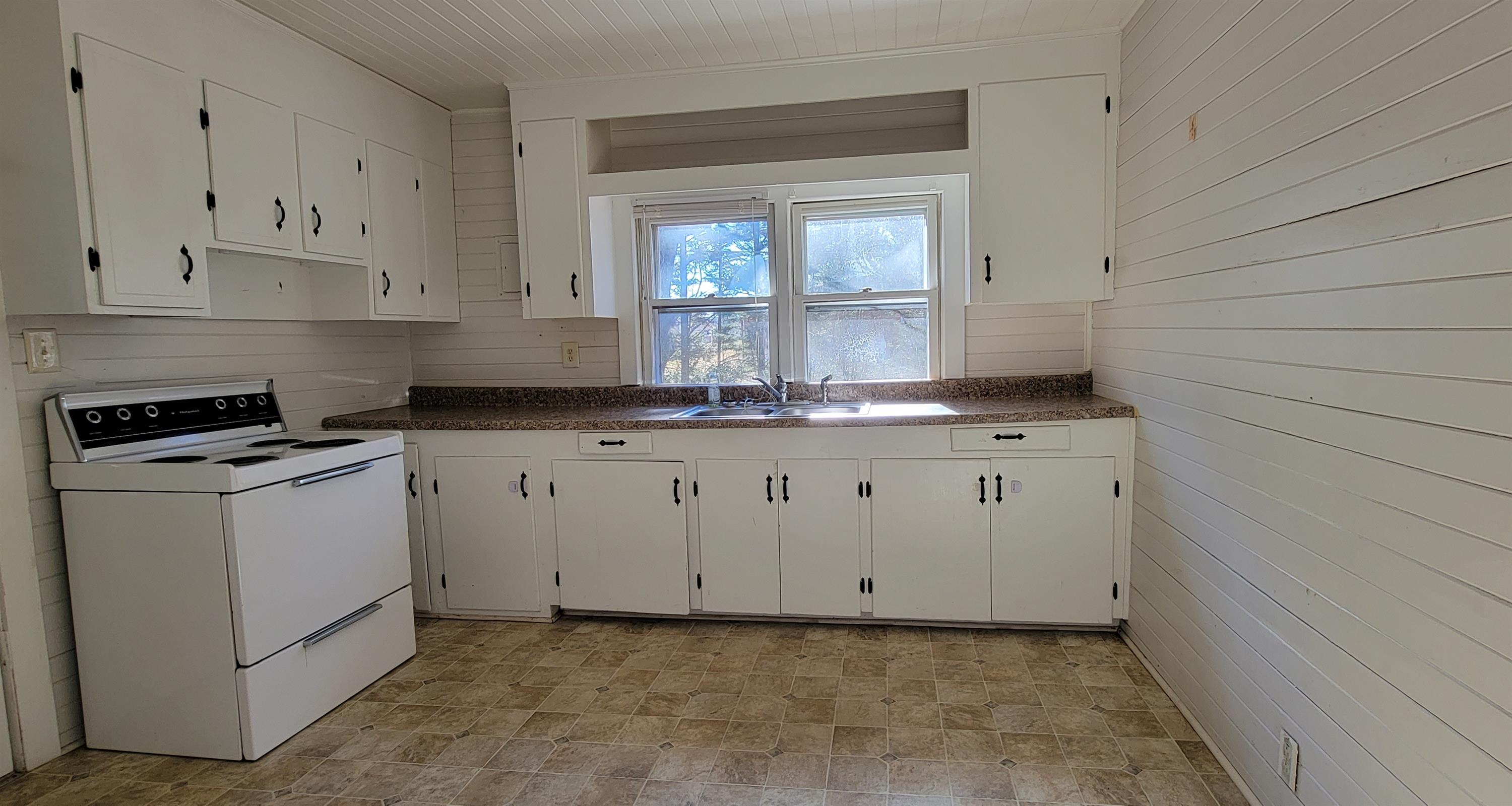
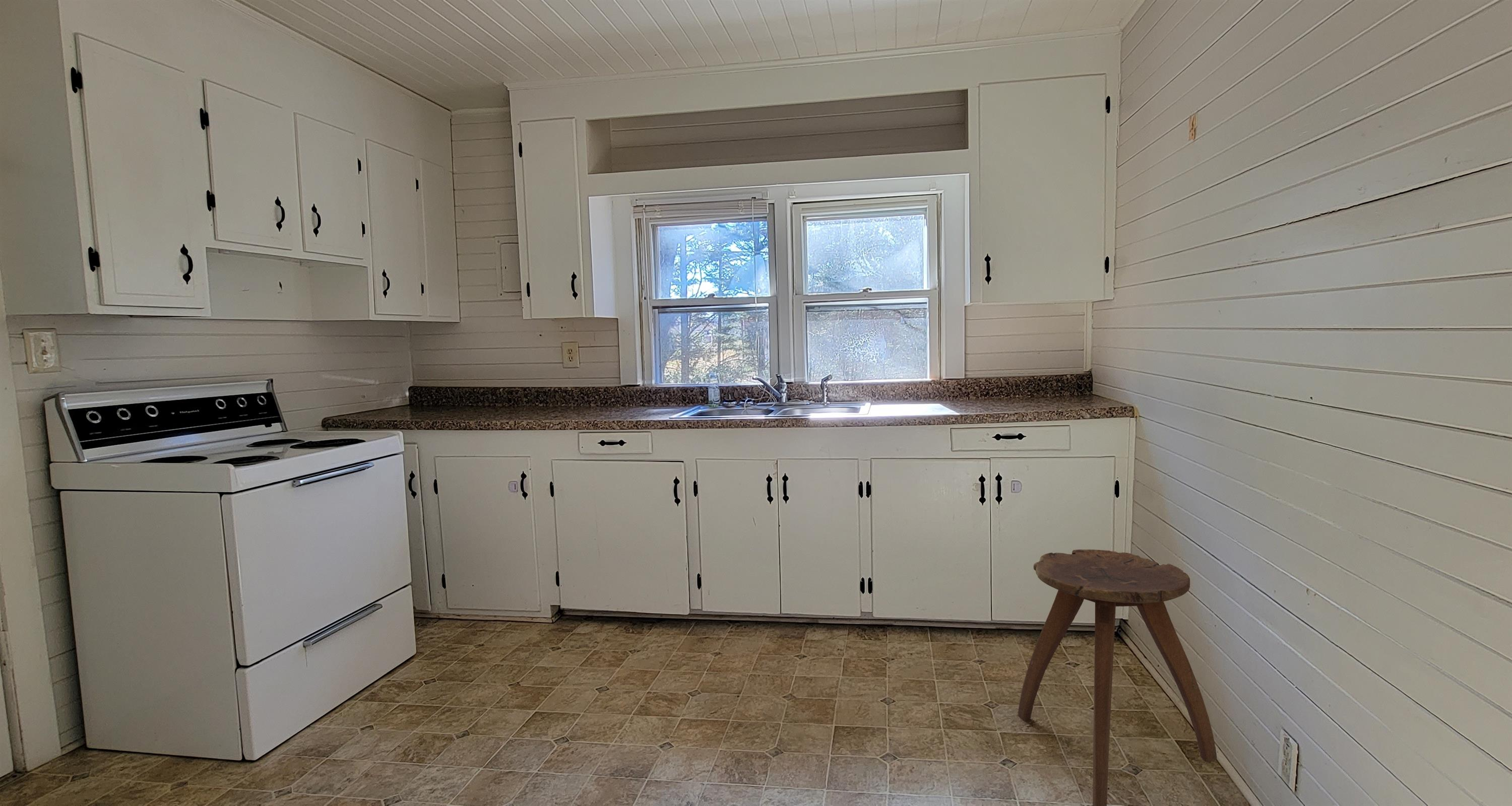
+ stool (1112, 671)
